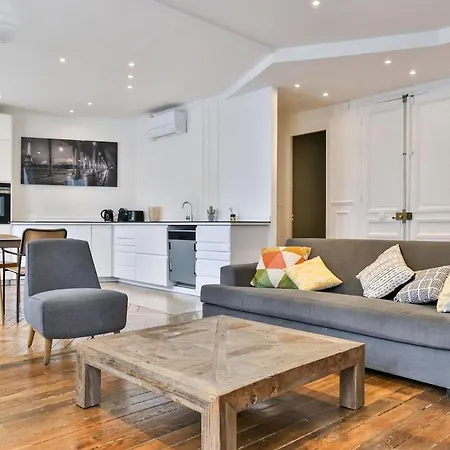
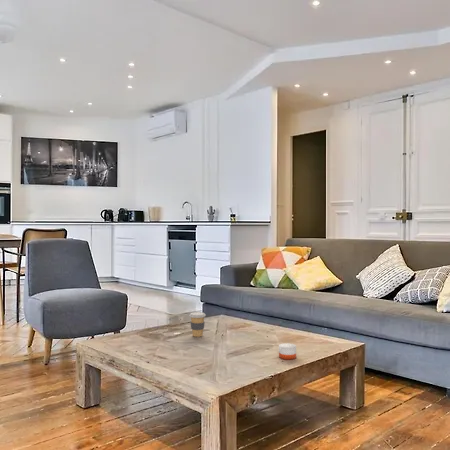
+ coffee cup (197, 324)
+ candle (287, 345)
